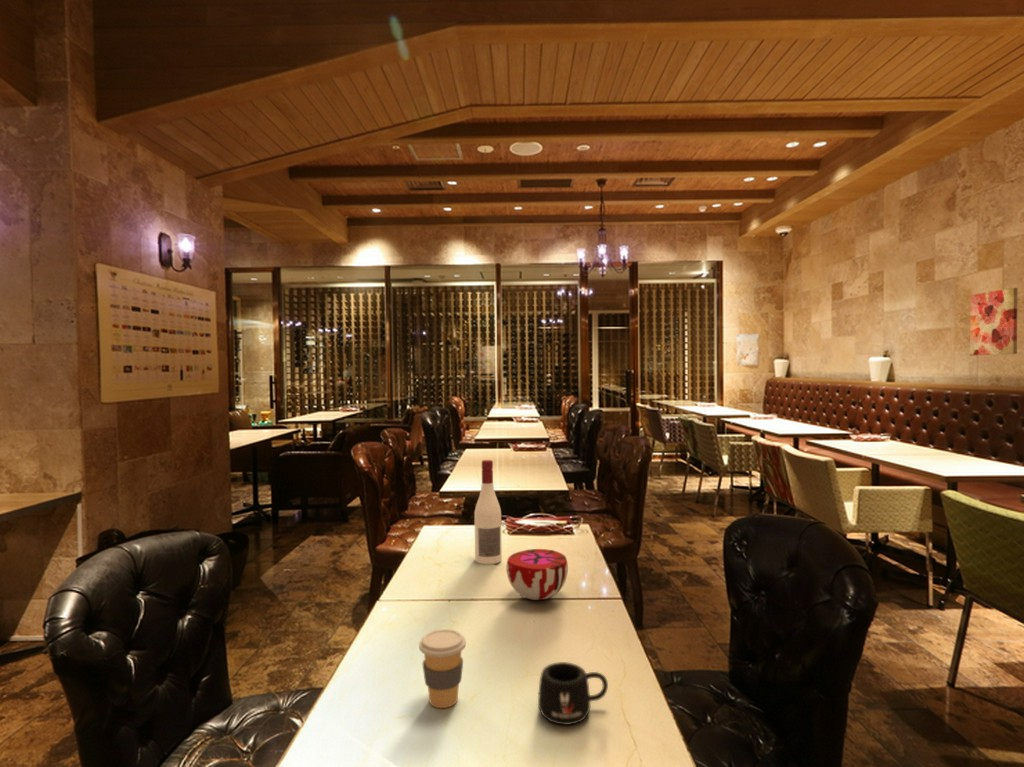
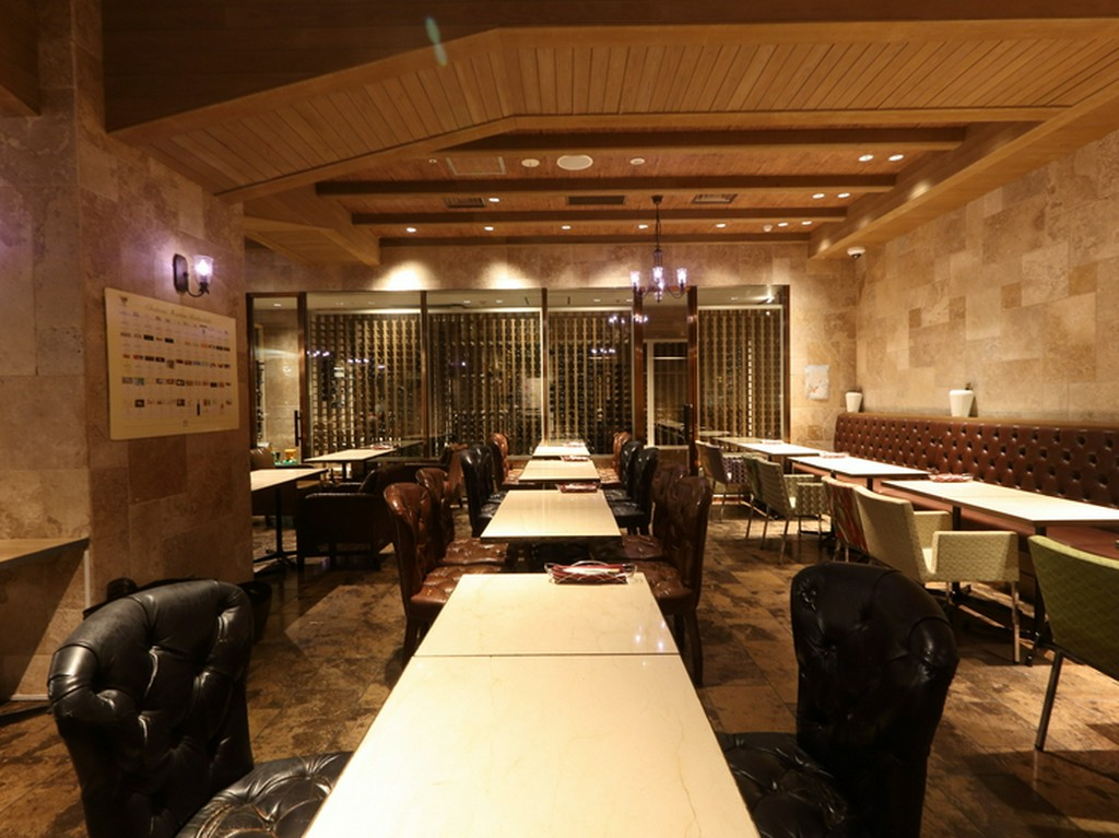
- mug (573, 691)
- alcohol (487, 510)
- coffee cup (443, 669)
- wall art (992, 323)
- decorative bowl (537, 577)
